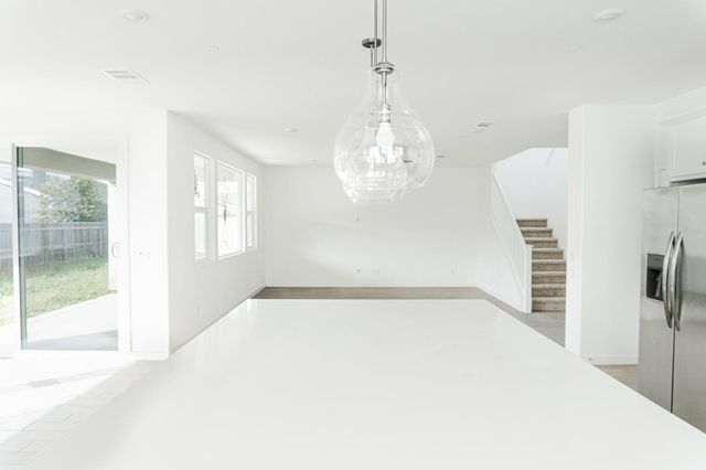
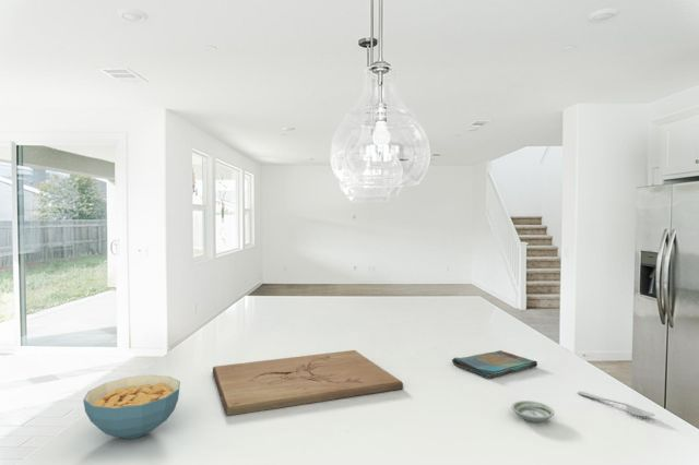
+ cutting board (303, 377)
+ saucer (532, 413)
+ cereal bowl (134, 410)
+ dish towel (494, 361)
+ spoon (614, 402)
